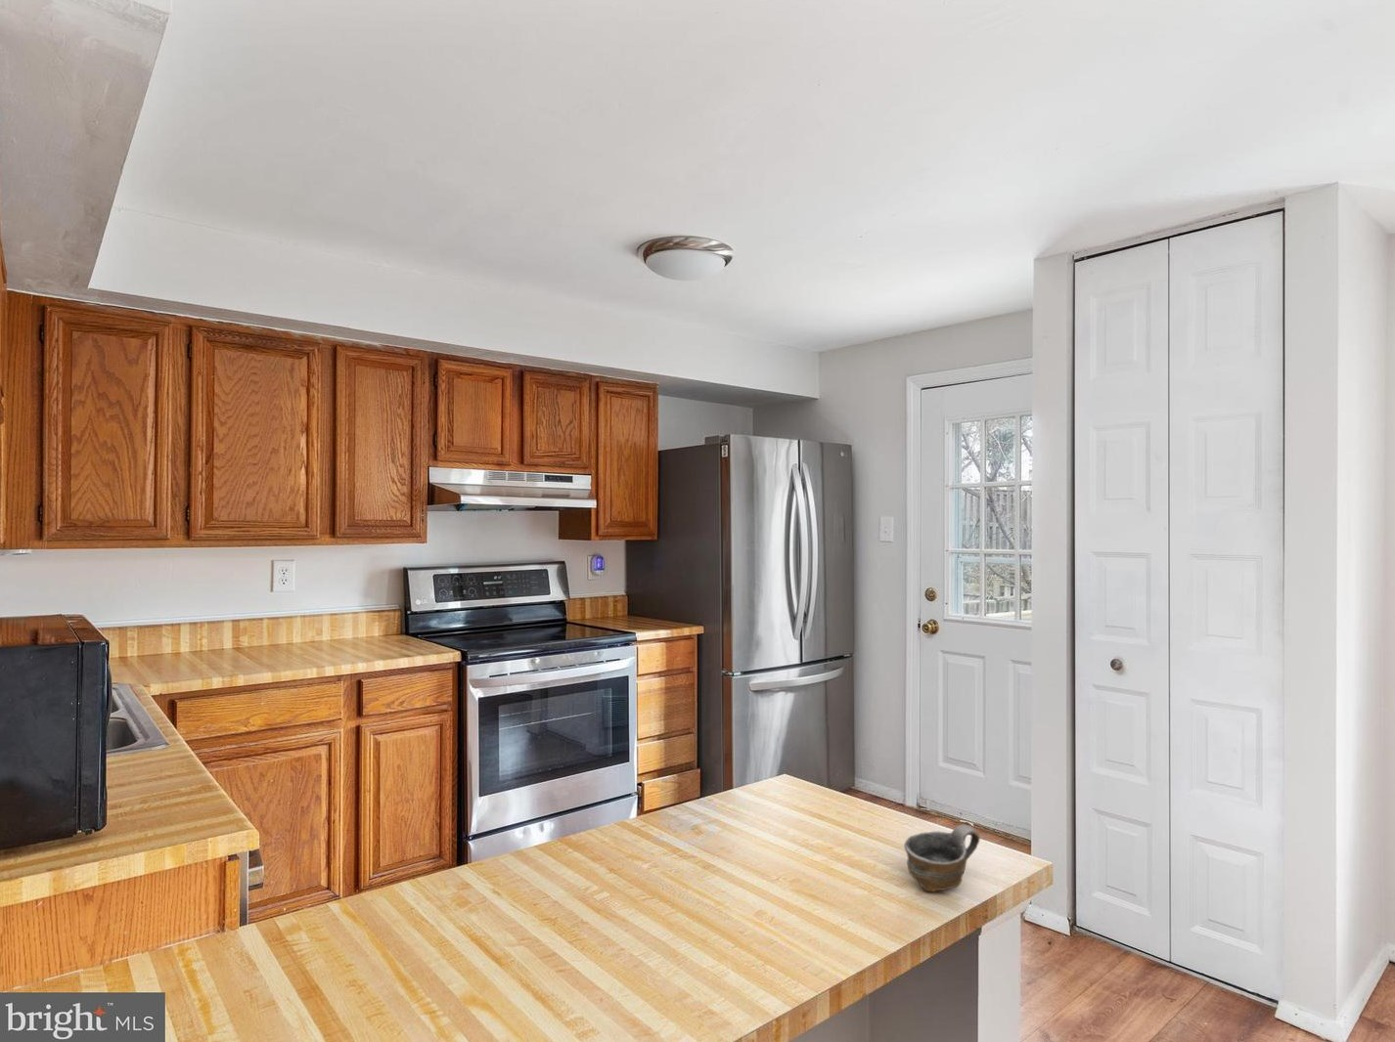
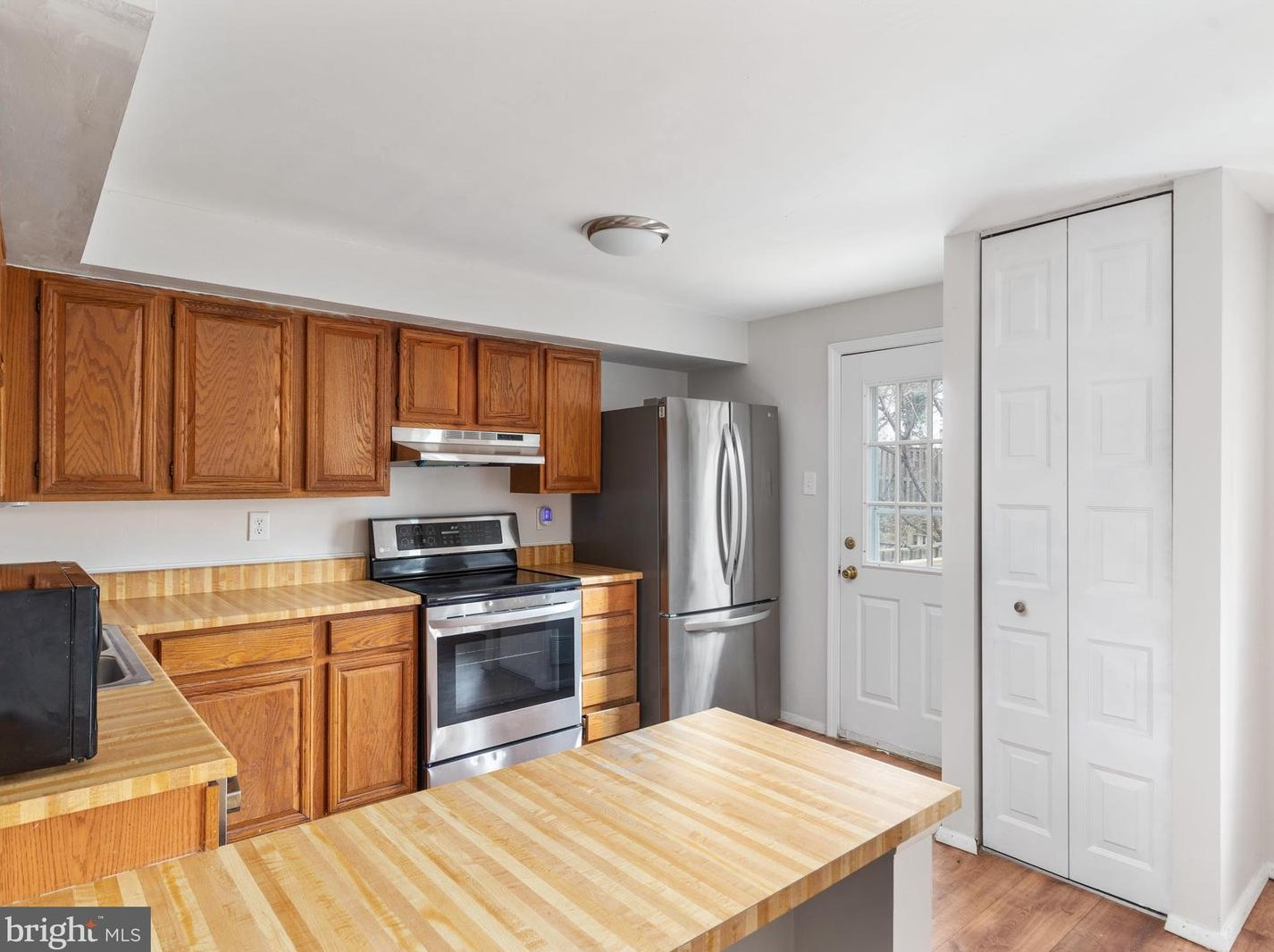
- cup (941, 858)
